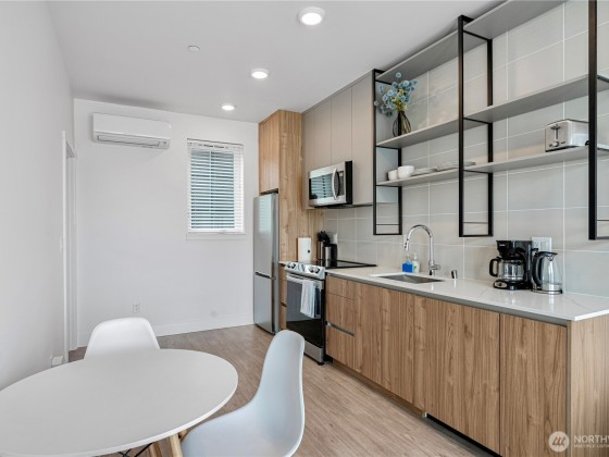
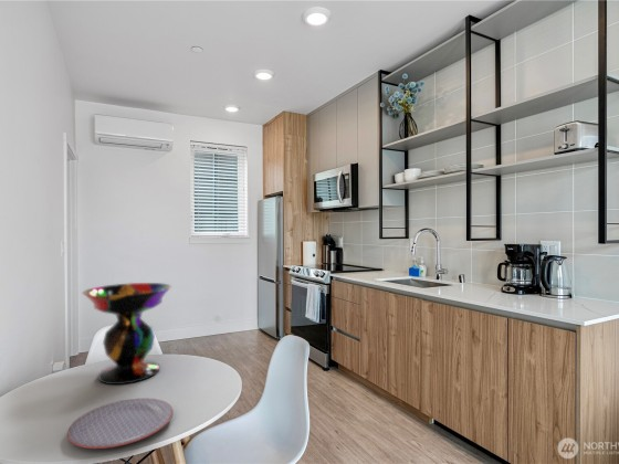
+ decorative bowl (129, 330)
+ plate (123, 423)
